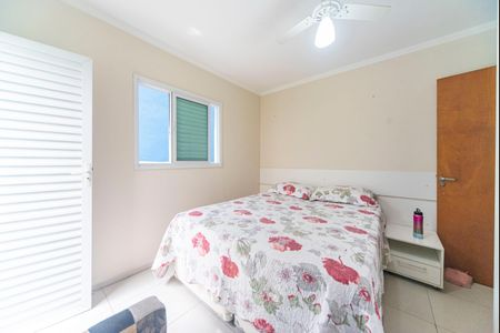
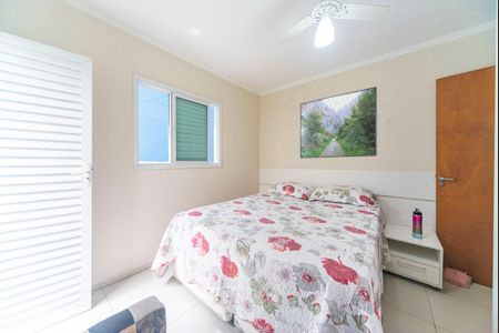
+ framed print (334, 127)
